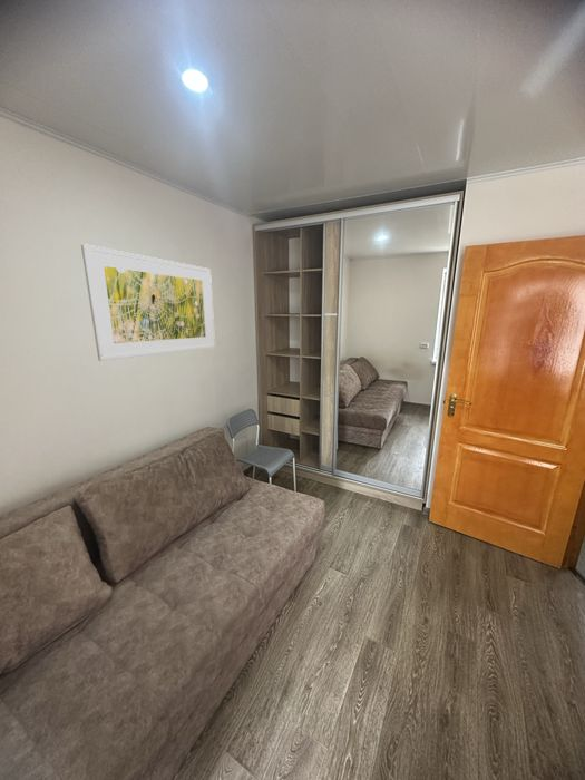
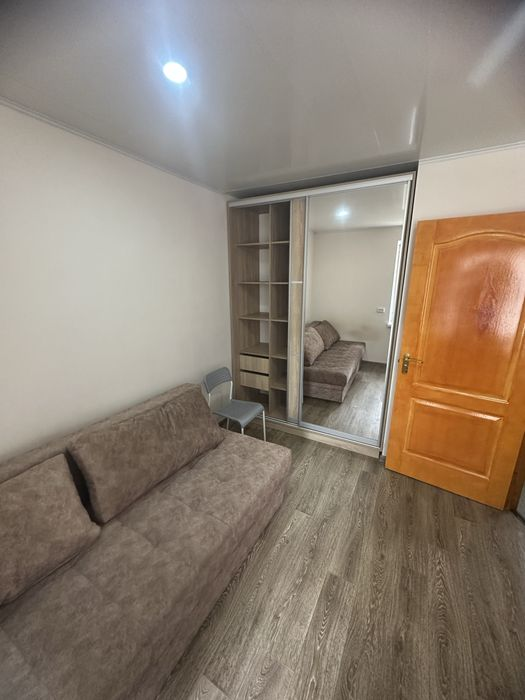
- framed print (163, 308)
